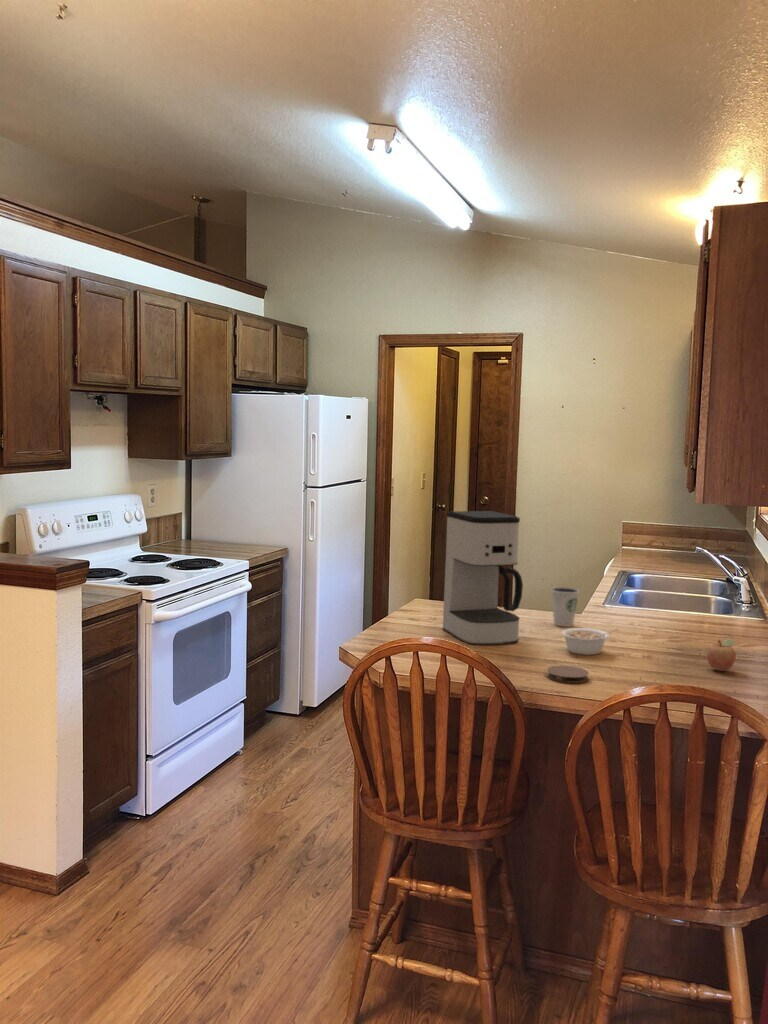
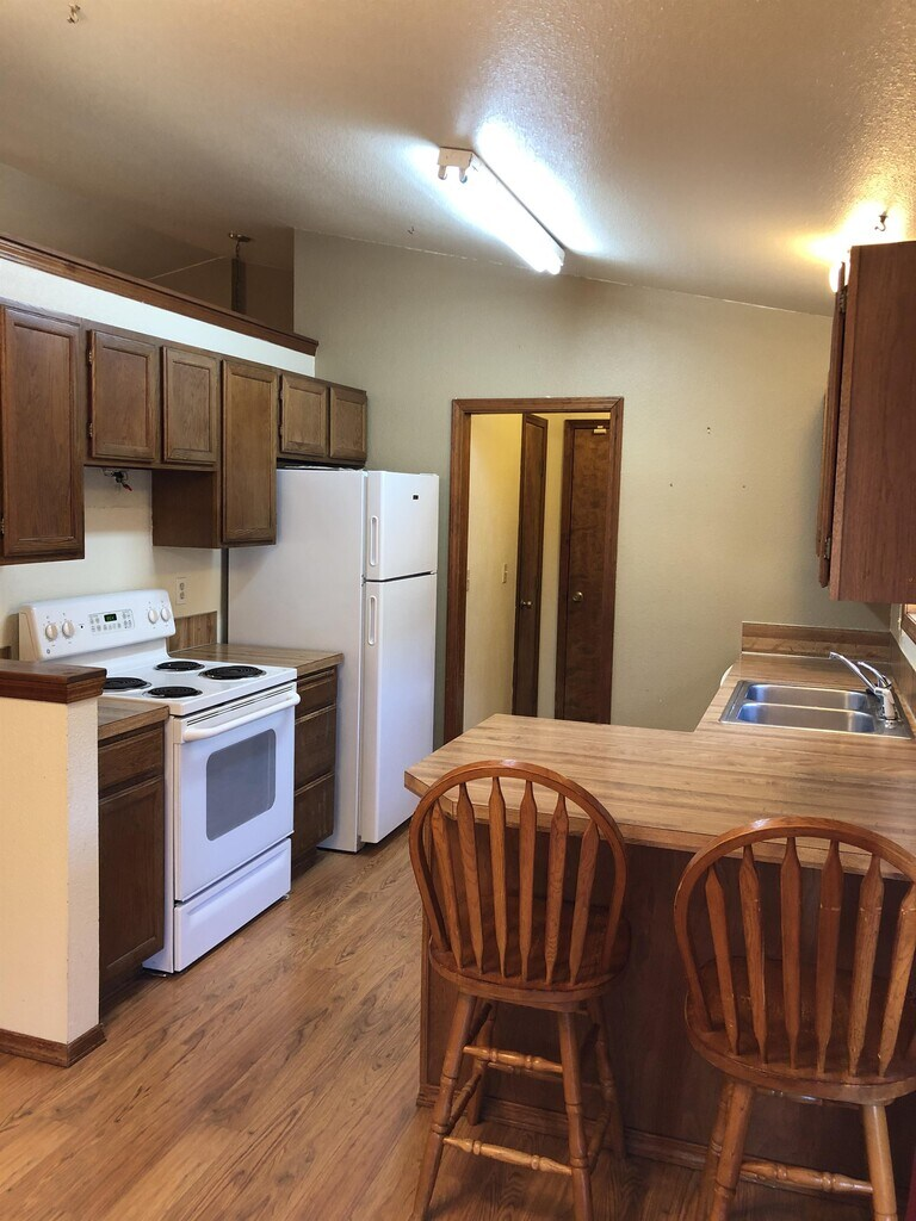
- legume (586, 640)
- dixie cup (564, 607)
- coffee maker (488, 575)
- coaster (567, 674)
- fruit (721, 654)
